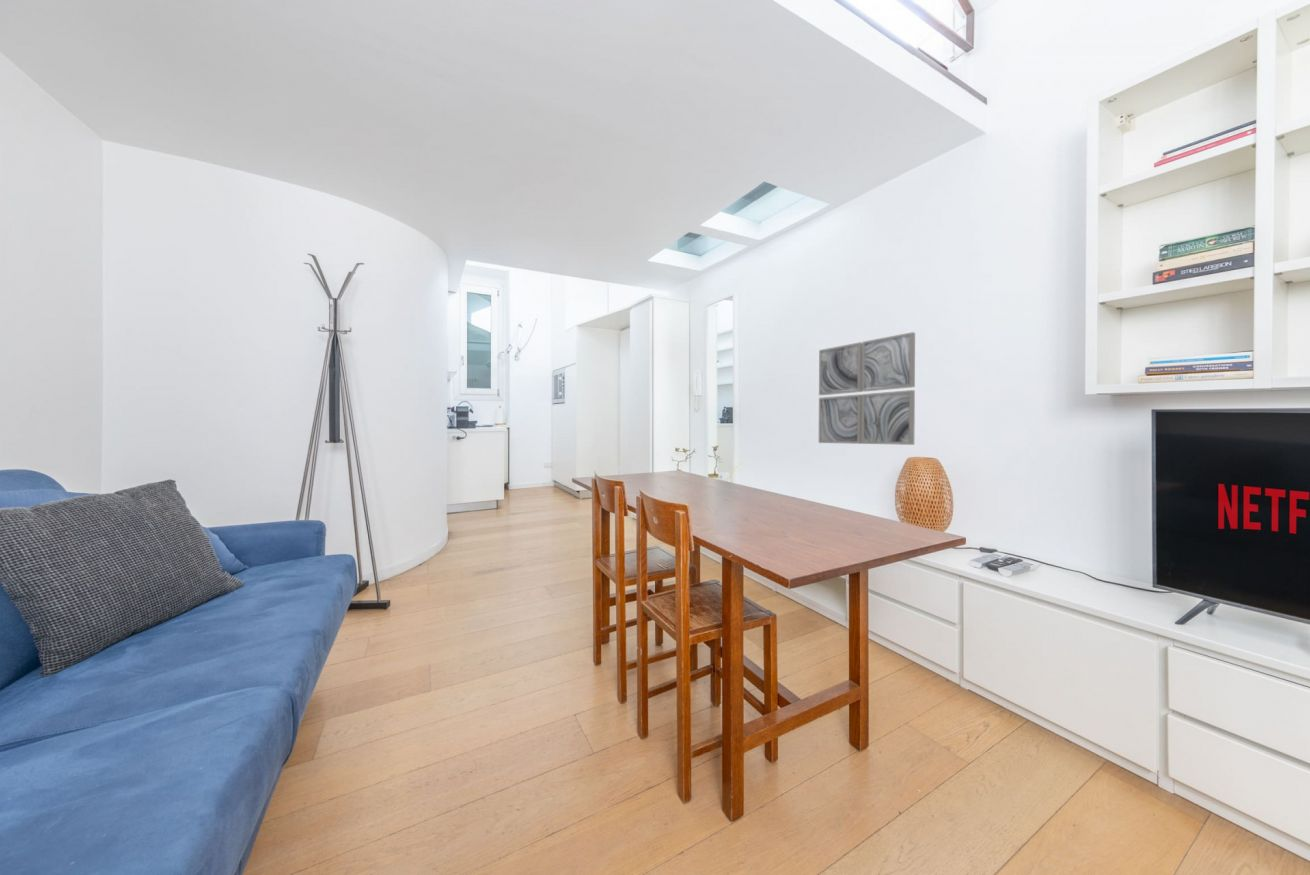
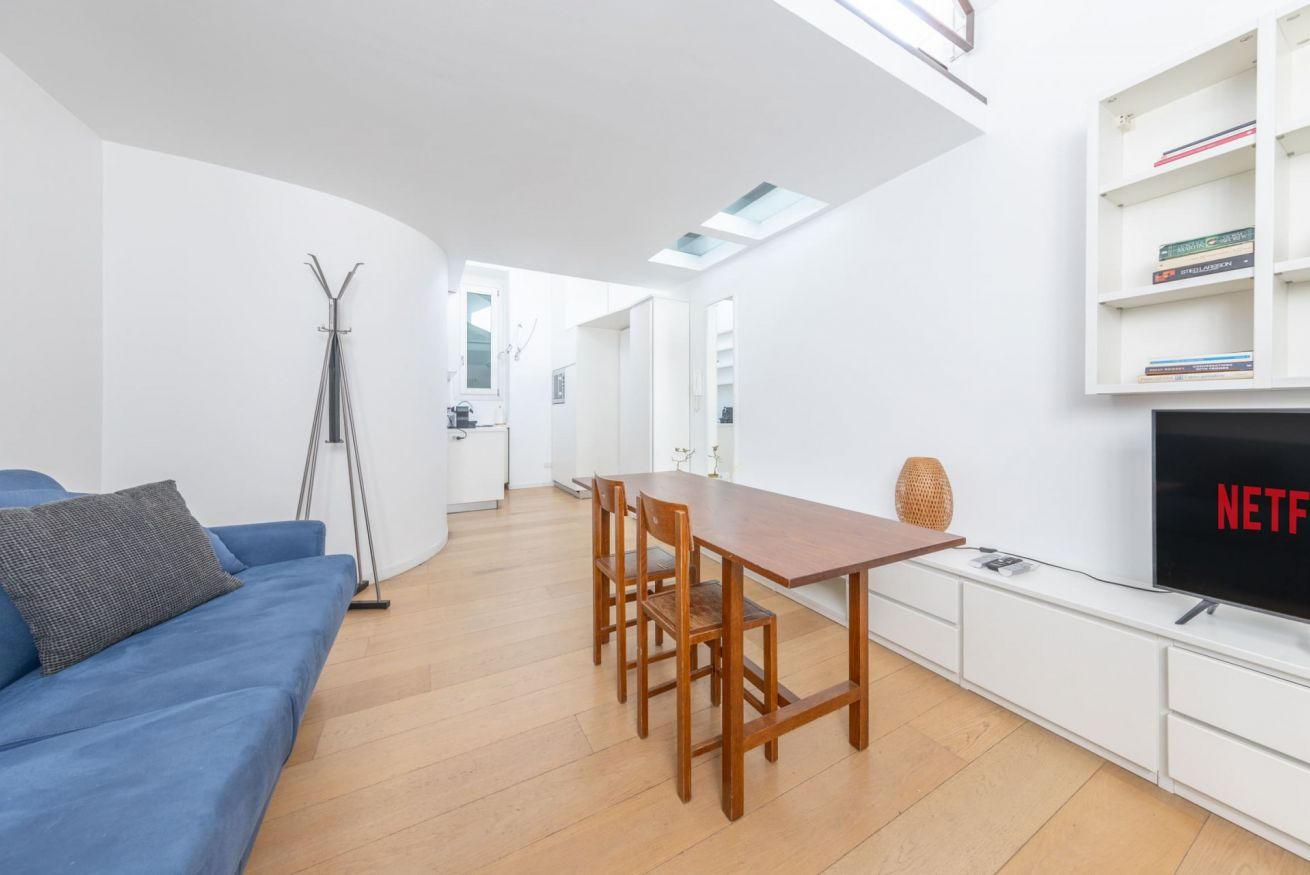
- wall art (862, 394)
